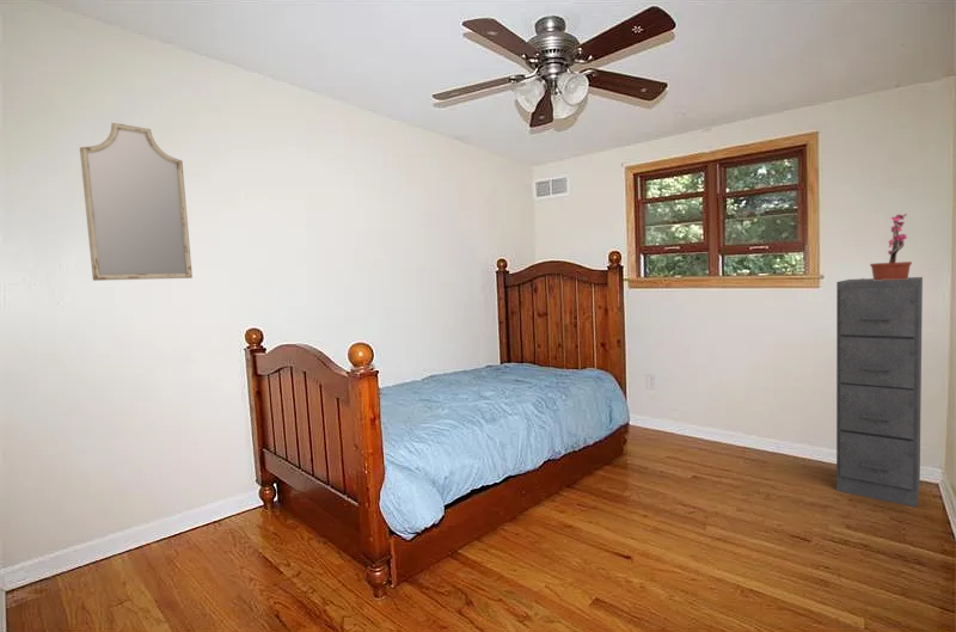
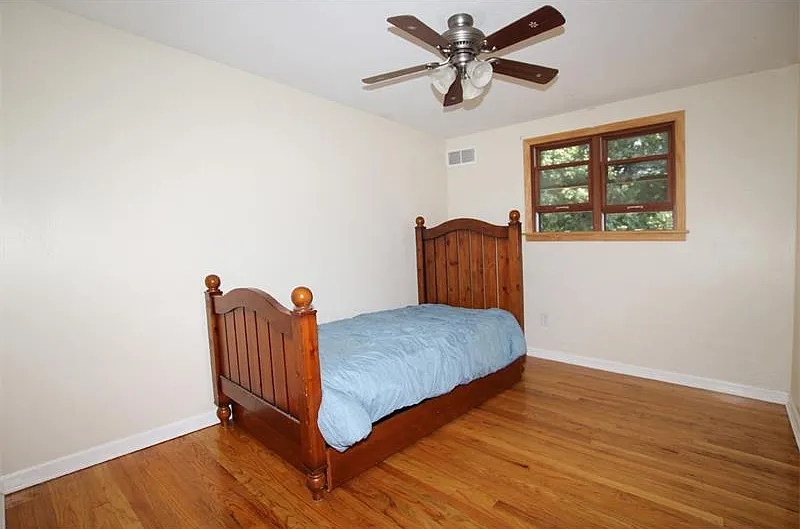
- filing cabinet (880, 384)
- potted plant (889, 246)
- home mirror (139, 203)
